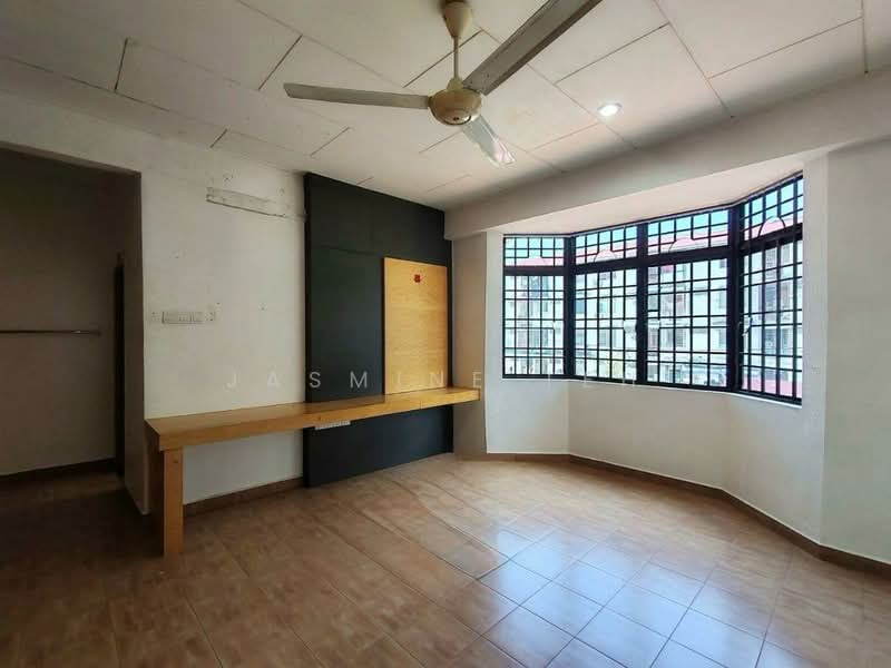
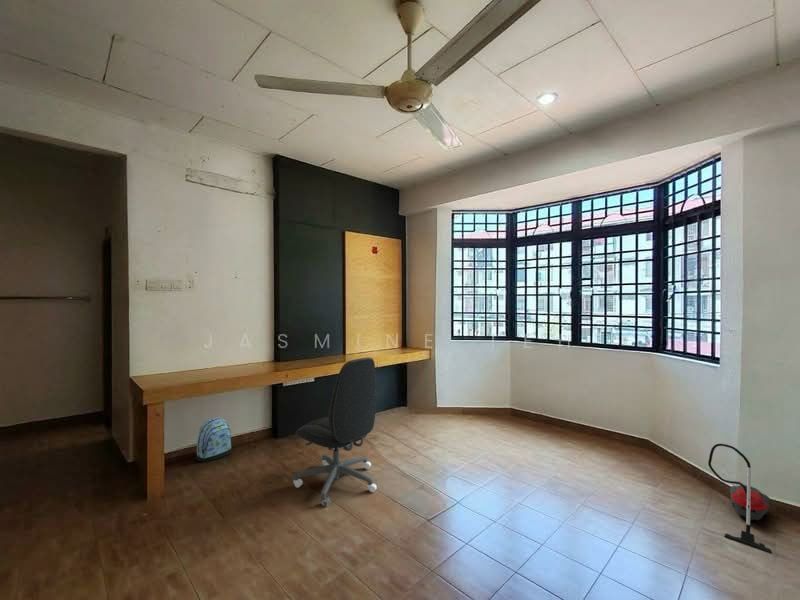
+ backpack (215, 437)
+ office chair (341, 417)
+ vacuum cleaner (738, 483)
